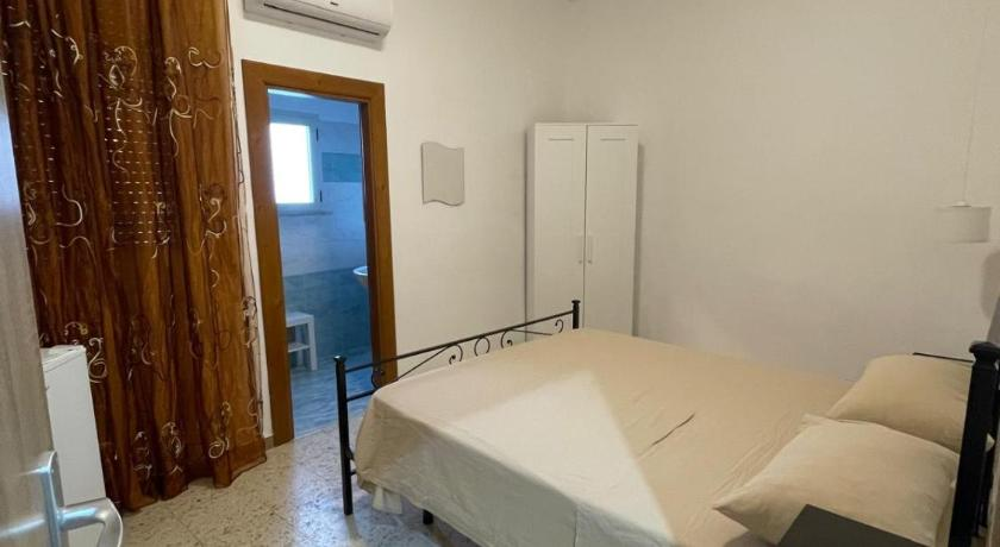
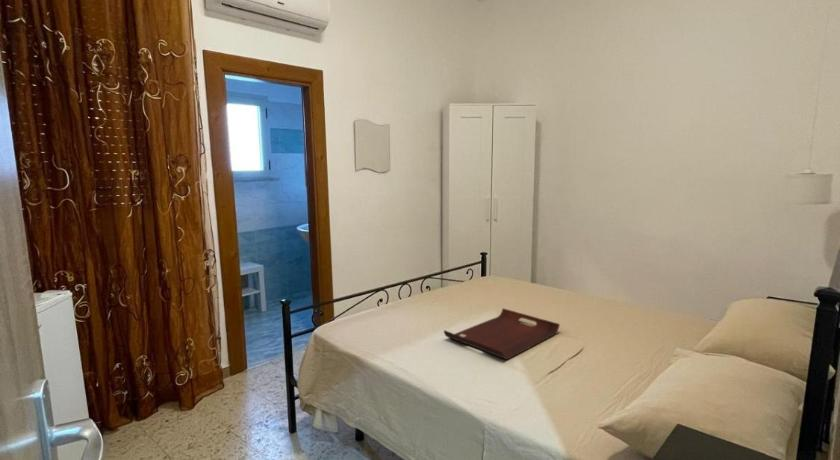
+ serving tray (502, 331)
